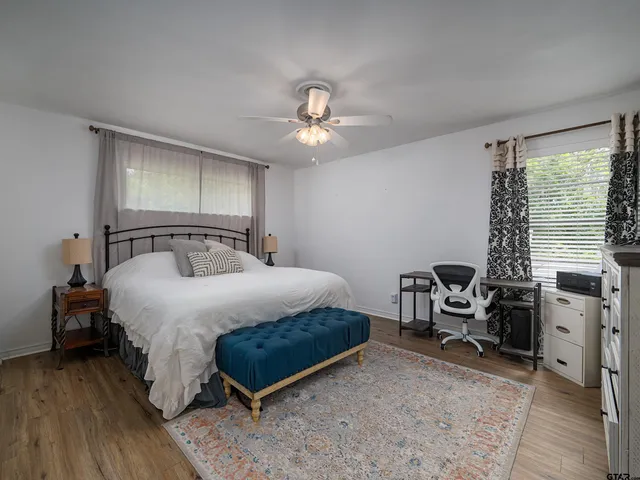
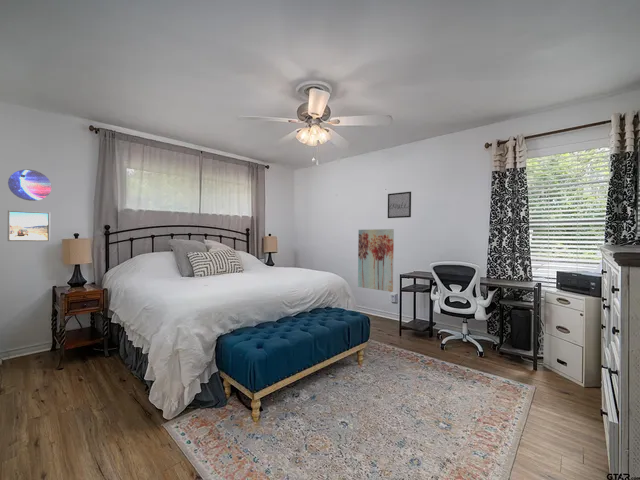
+ wall art (399, 205)
+ wall clock (30, 186)
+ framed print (29, 226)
+ wall art (375, 259)
